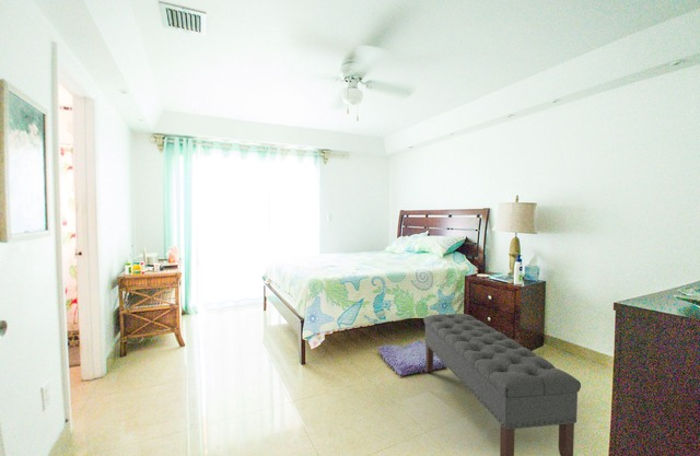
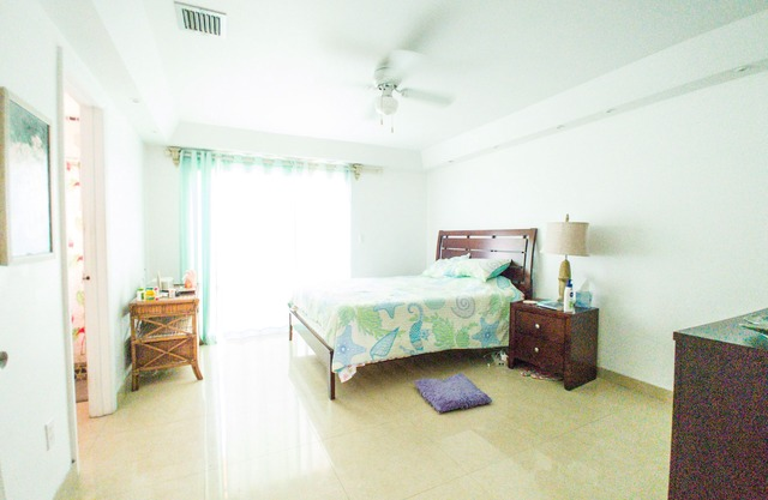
- bench (482, 372)
